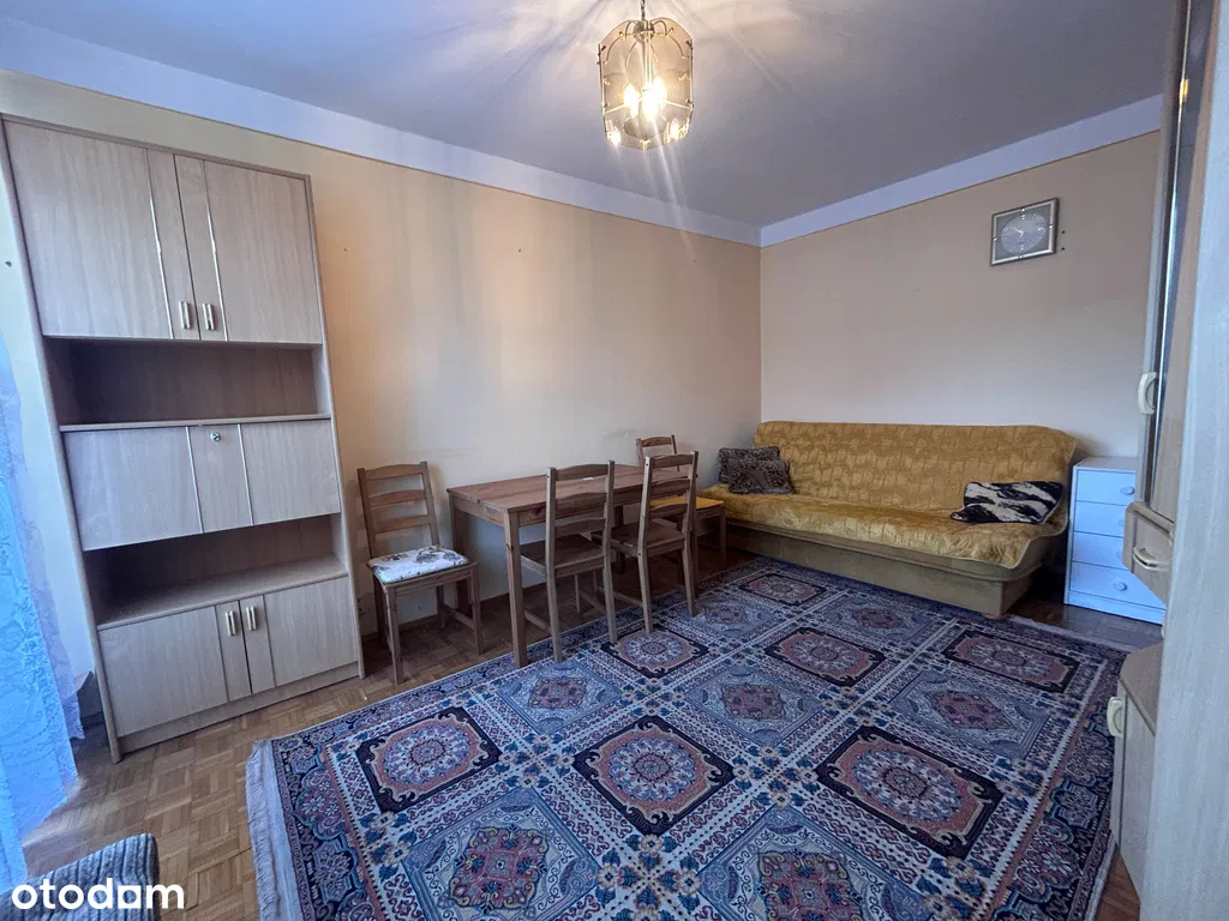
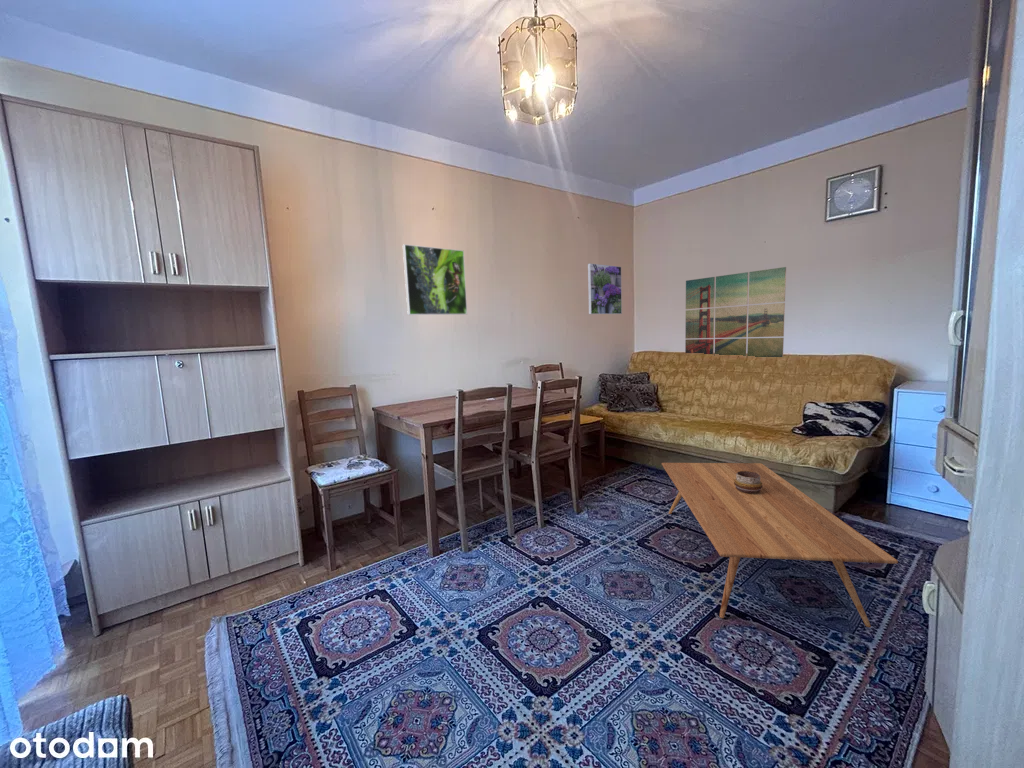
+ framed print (436, 281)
+ decorative bowl (748, 481)
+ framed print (605, 289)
+ coffee table (745, 527)
+ wall art (730, 322)
